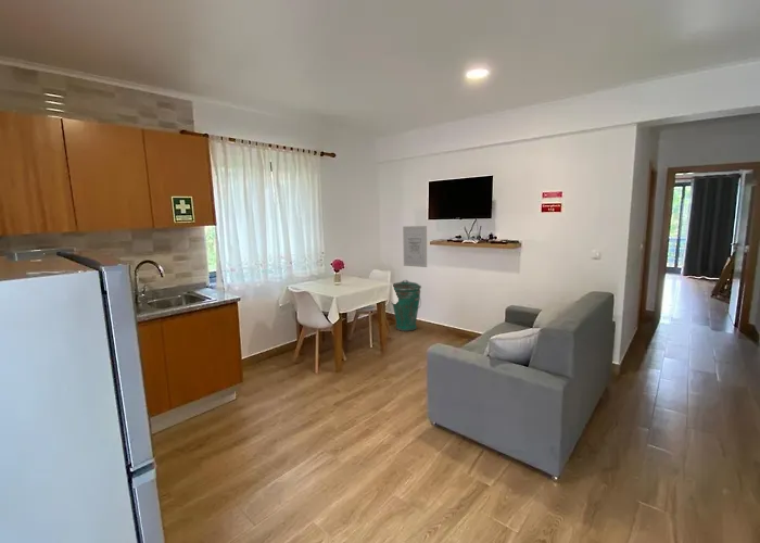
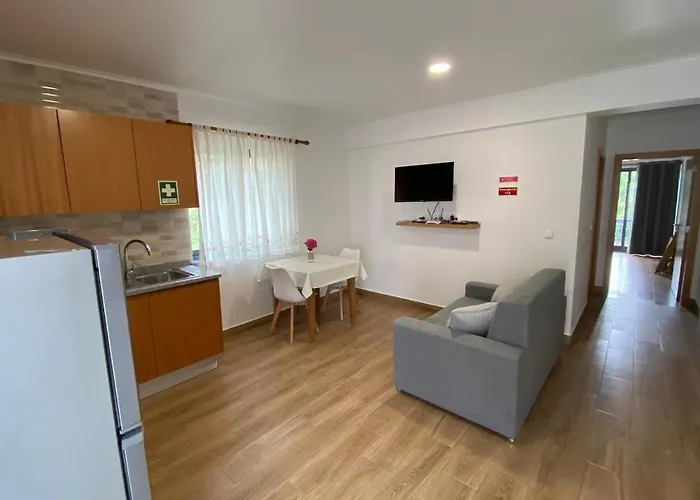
- trash can (405, 304)
- wall art (415, 245)
